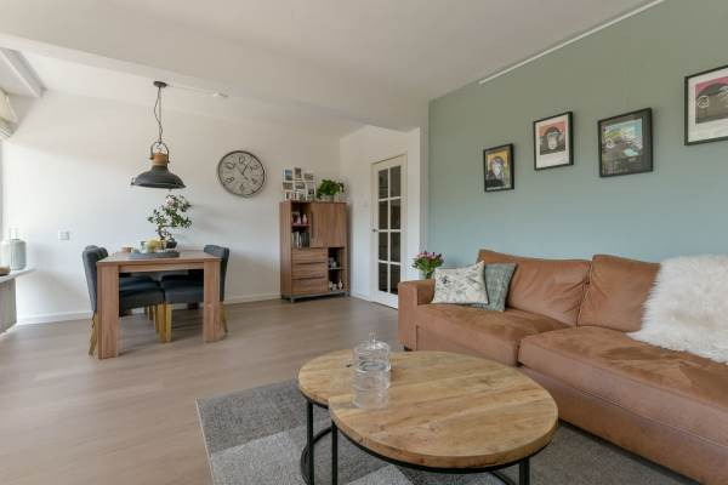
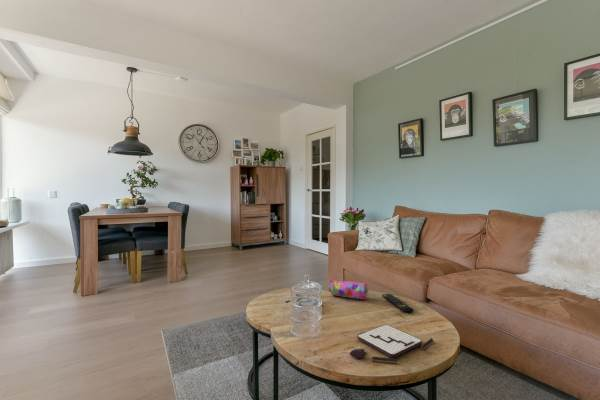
+ board game (384, 340)
+ remote control (396, 302)
+ pencil case (348, 289)
